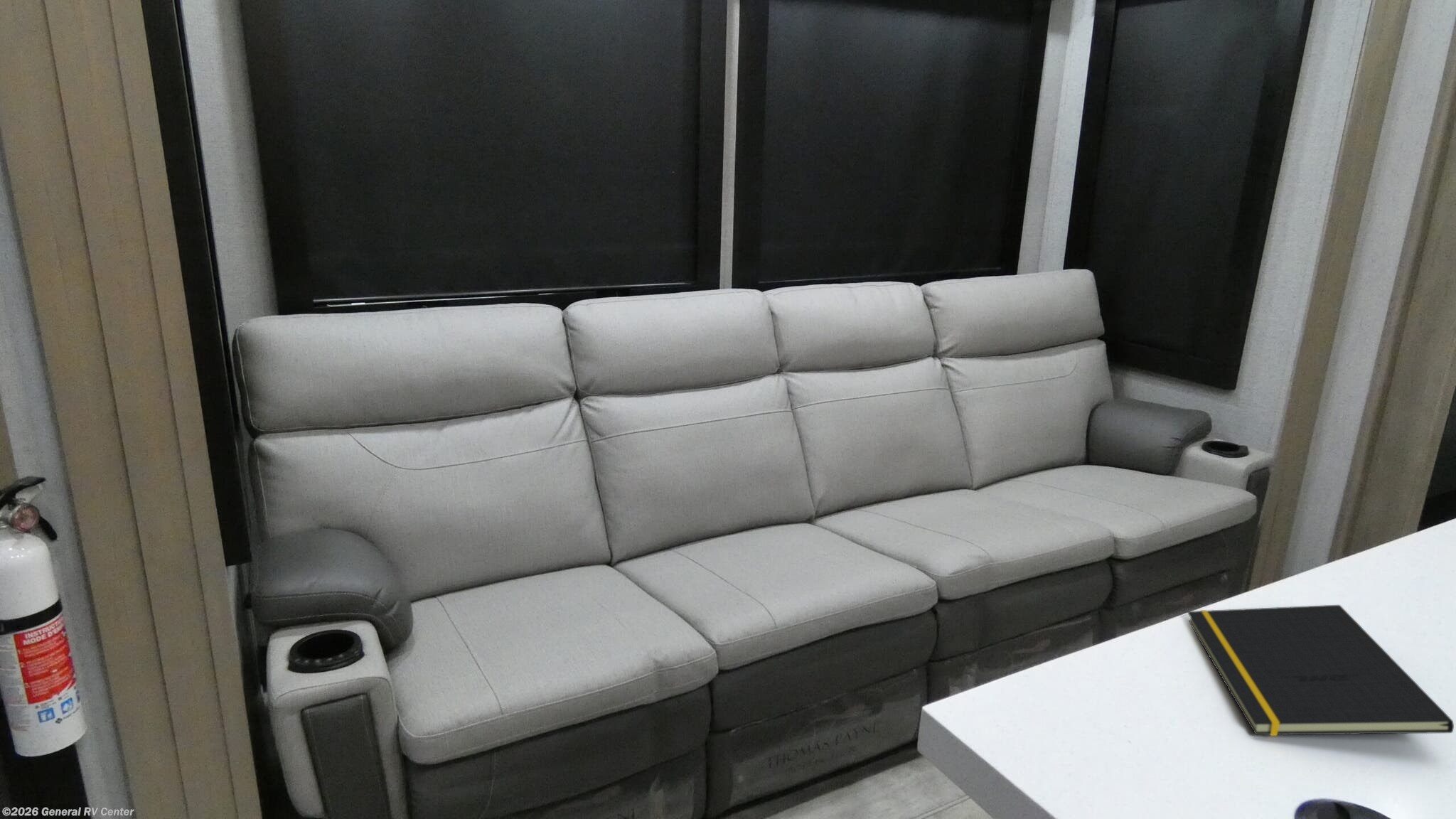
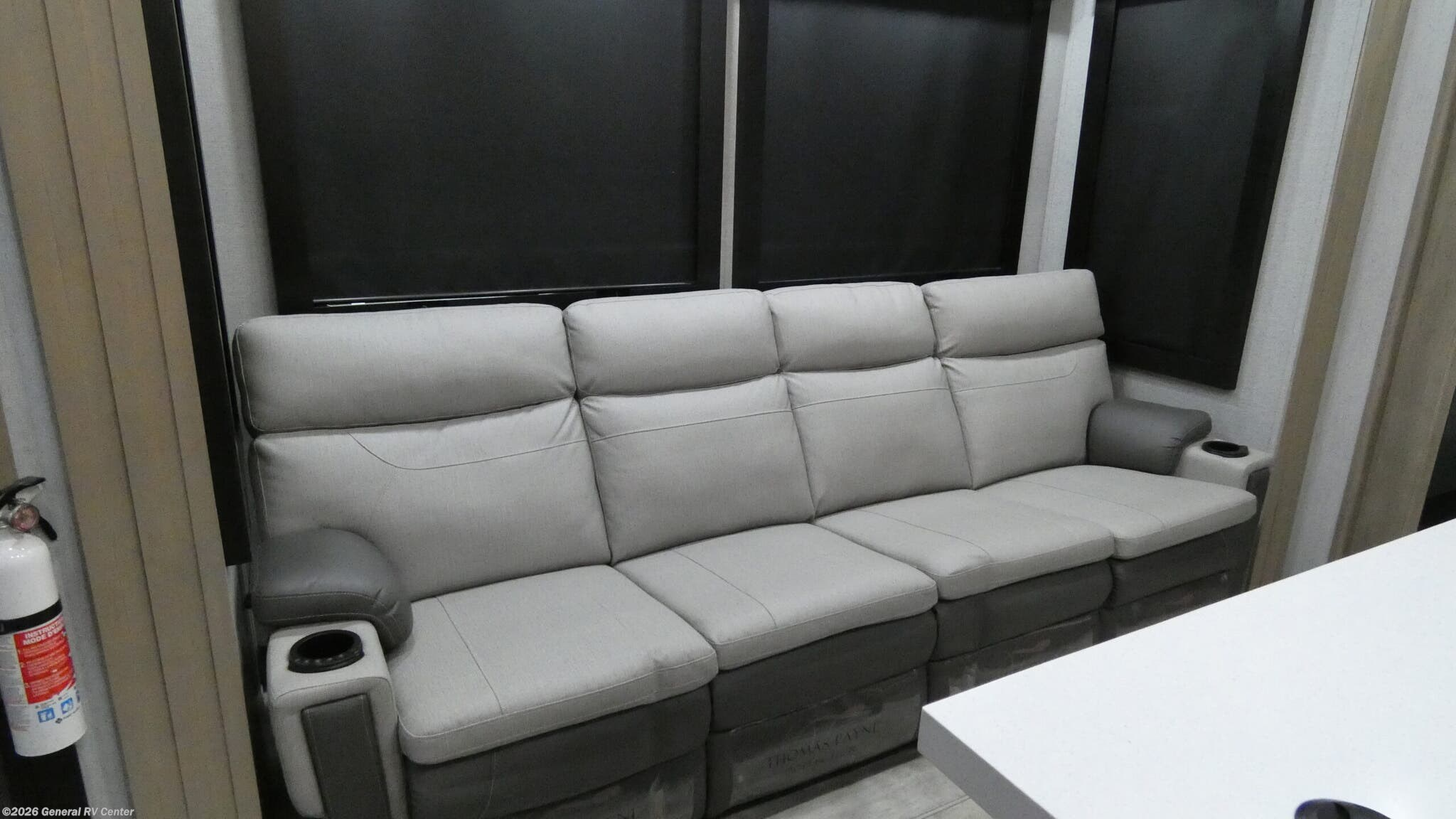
- notepad (1302, 663)
